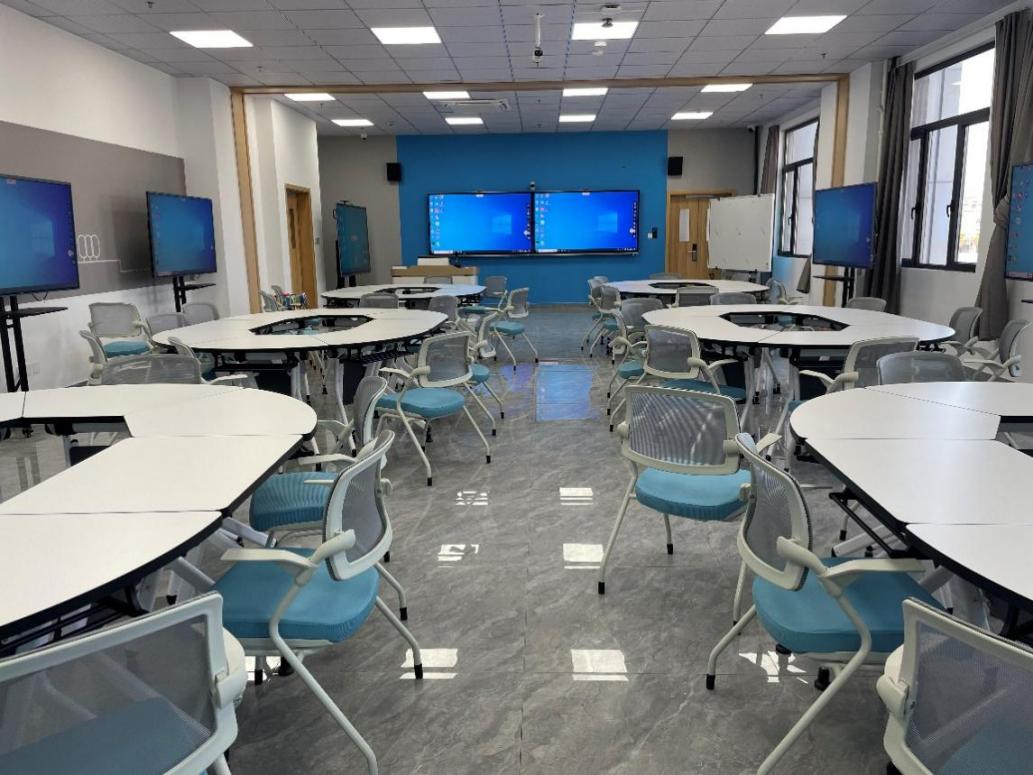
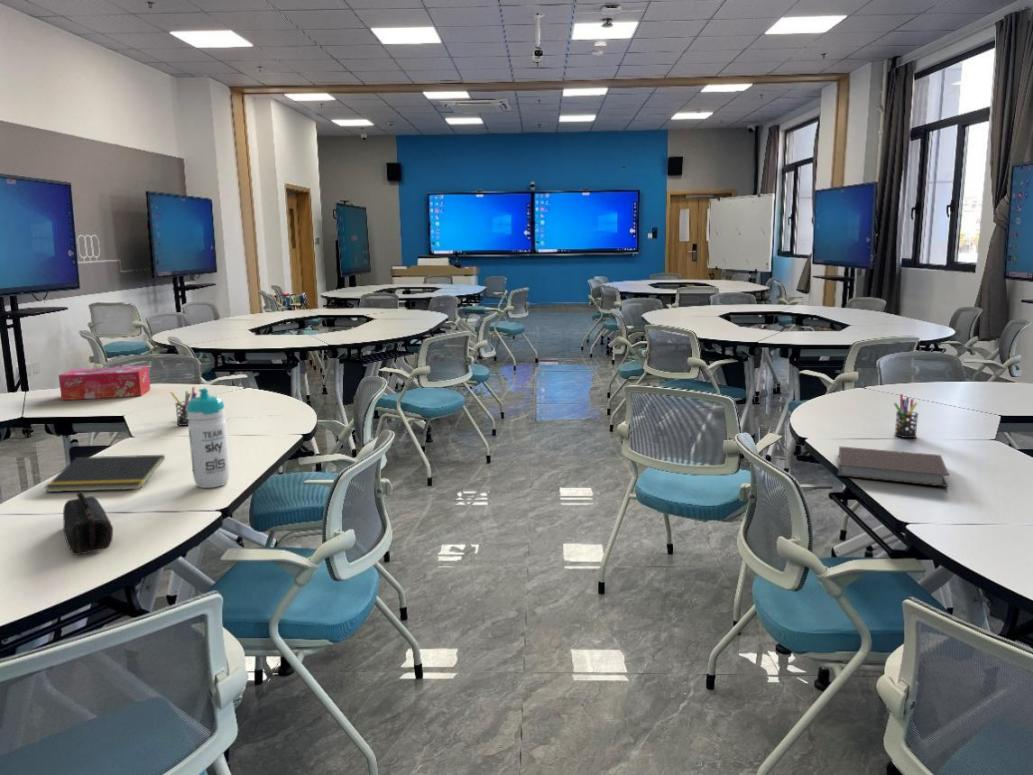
+ pen holder (904, 415)
+ pen holder (186, 405)
+ pencil case (85, 515)
+ water bottle (208, 436)
+ notebook (889, 464)
+ tissue box (106, 382)
+ notepad (107, 472)
